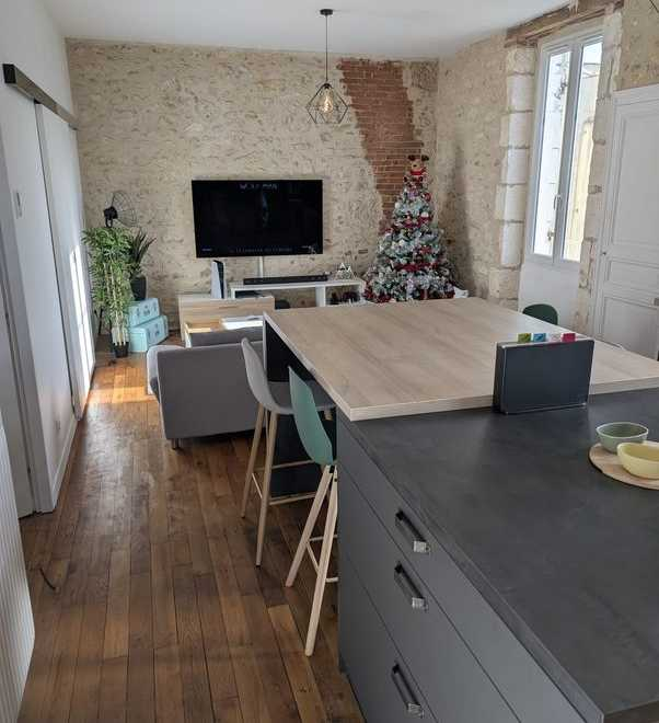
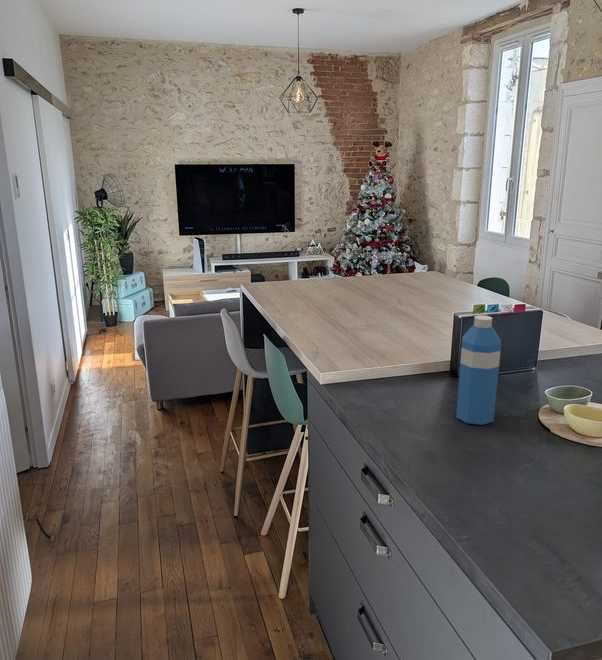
+ water bottle (478, 368)
